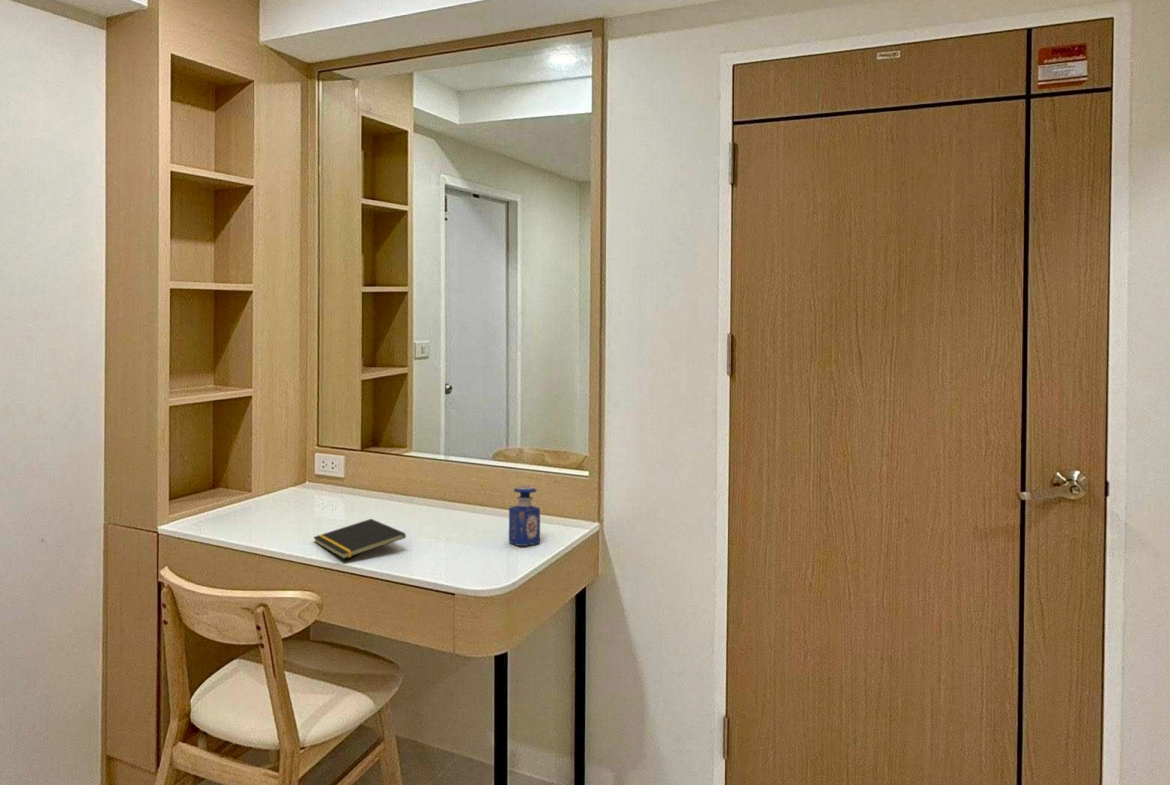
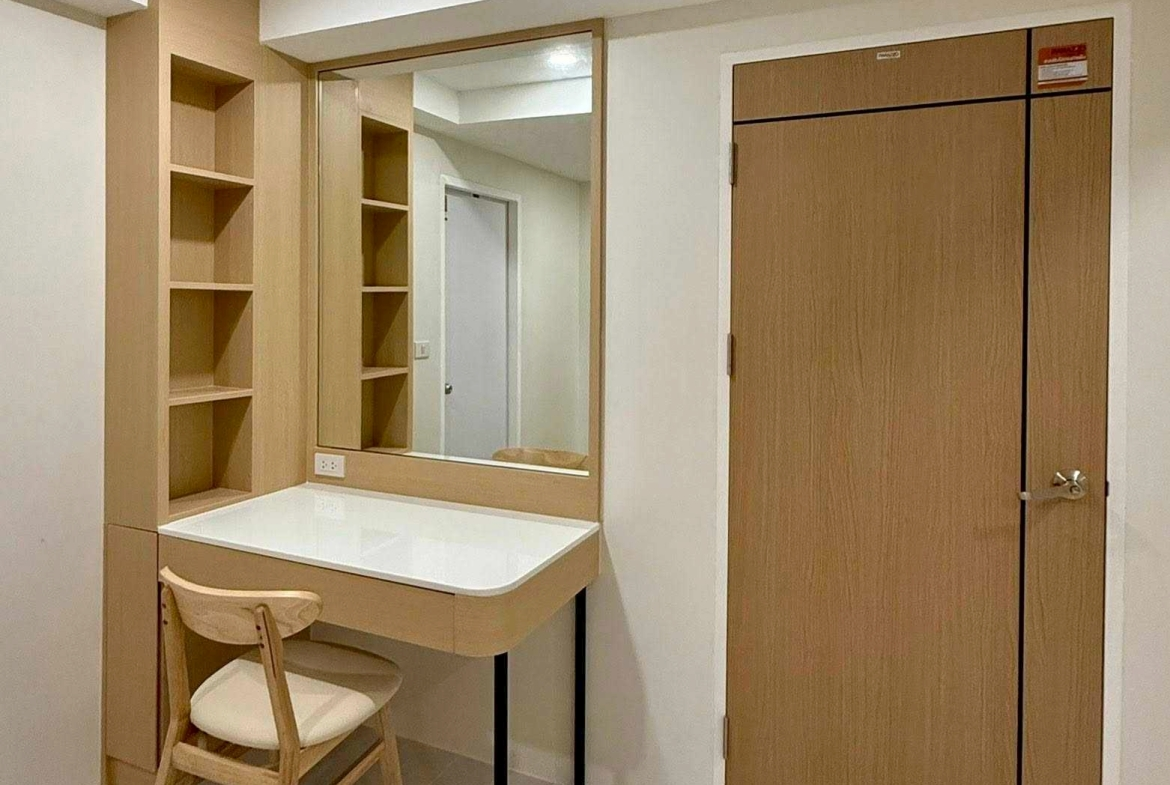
- notepad (358, 537)
- perfume bottle (524, 514)
